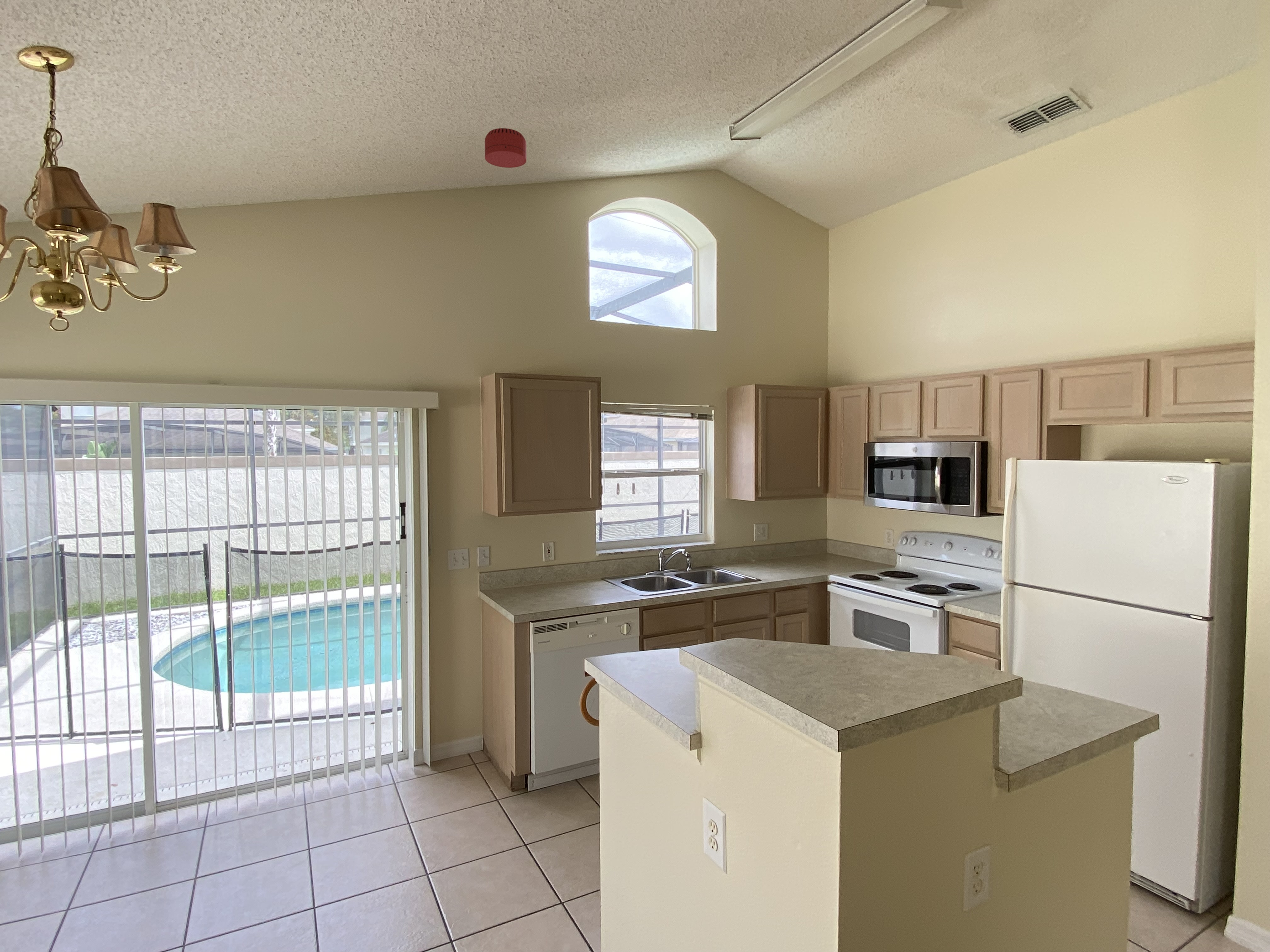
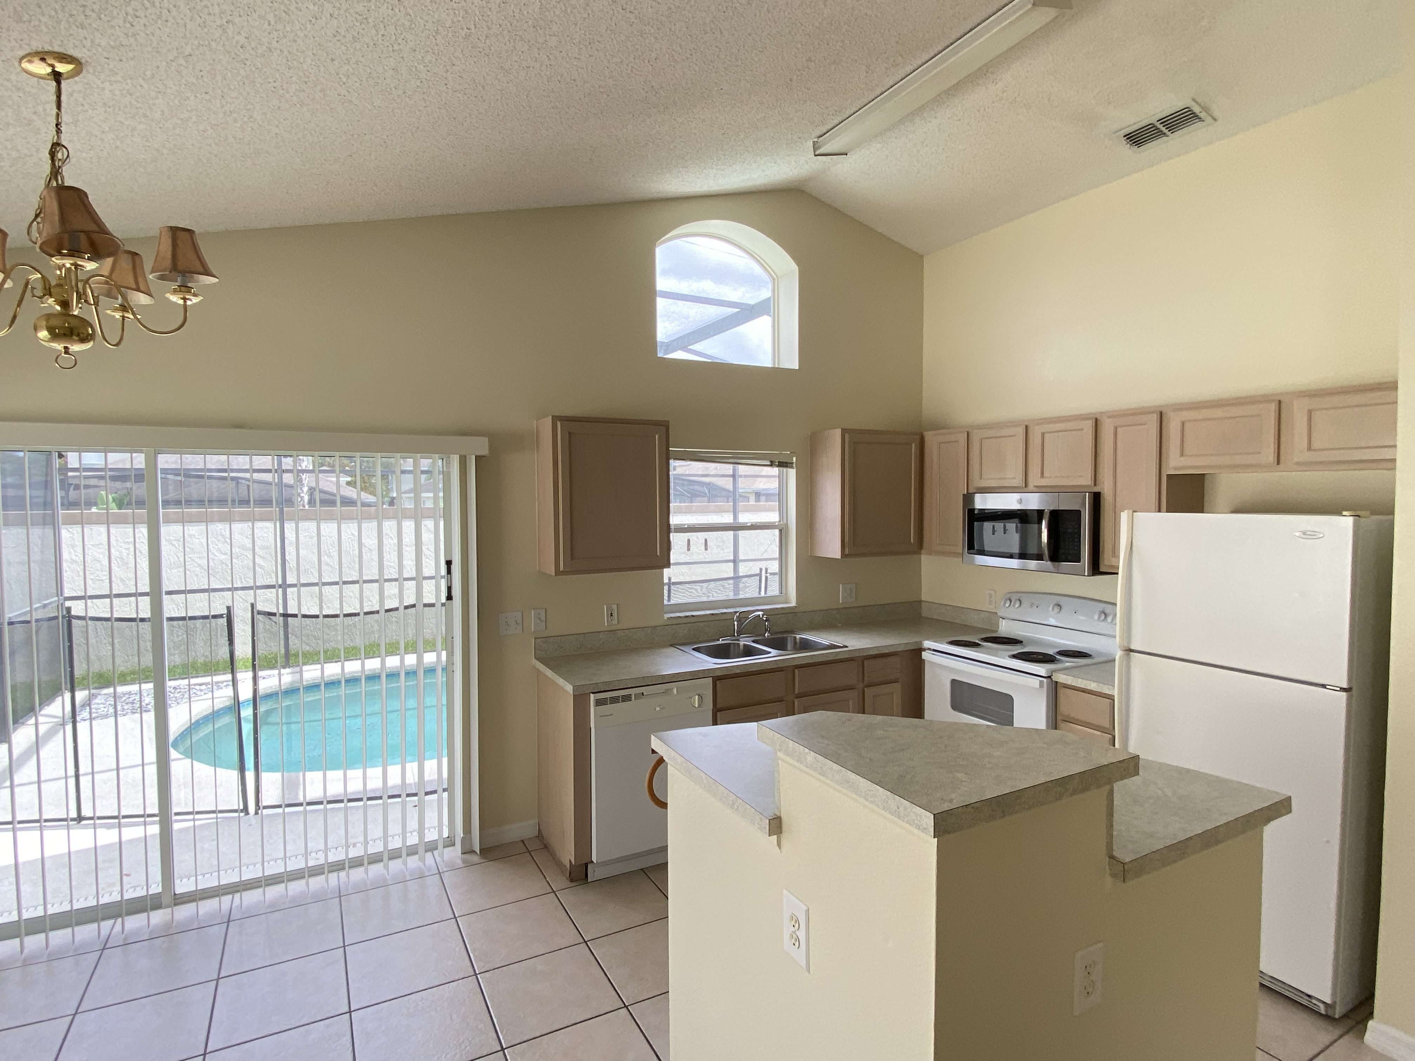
- smoke detector (506, 147)
